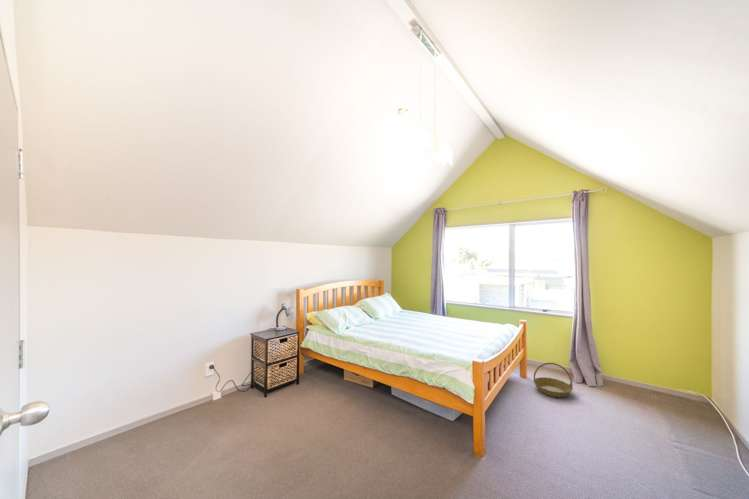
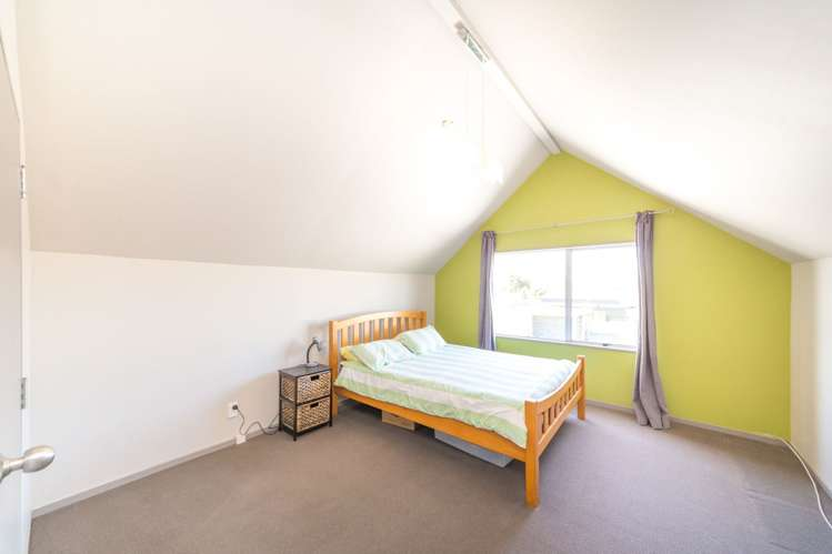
- basket (552, 378)
